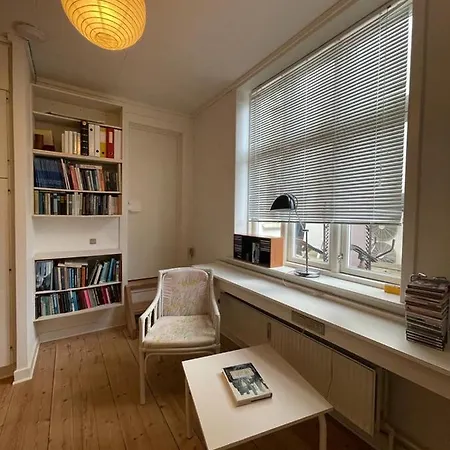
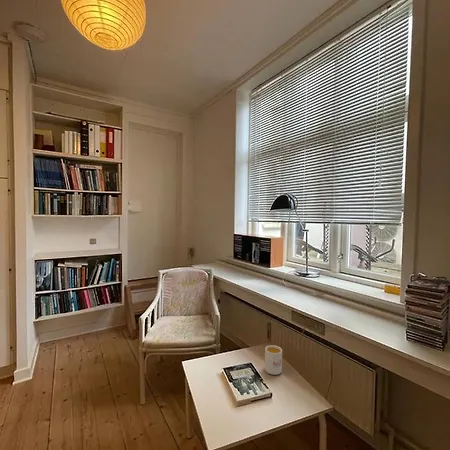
+ mug (274, 358)
